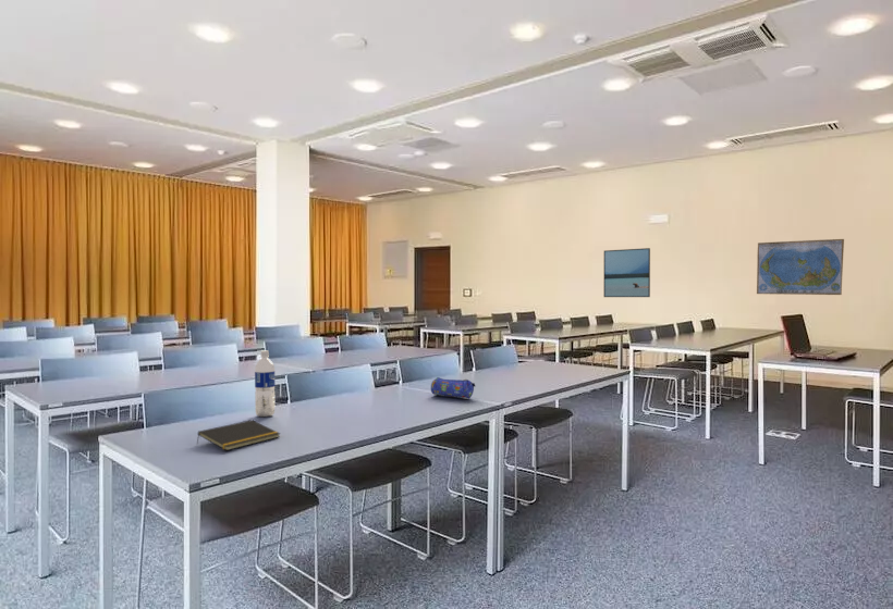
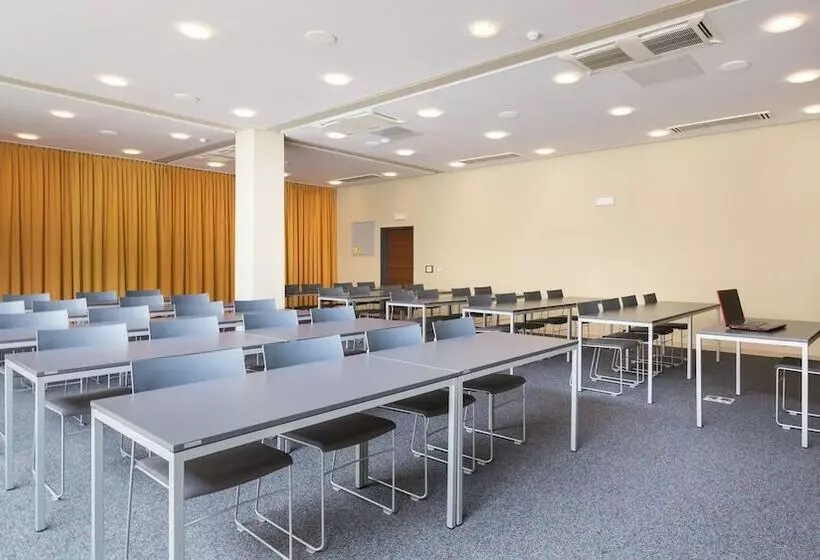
- world map (798, 268)
- notepad (240, 434)
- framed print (626, 273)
- pencil case (452, 387)
- water bottle (265, 383)
